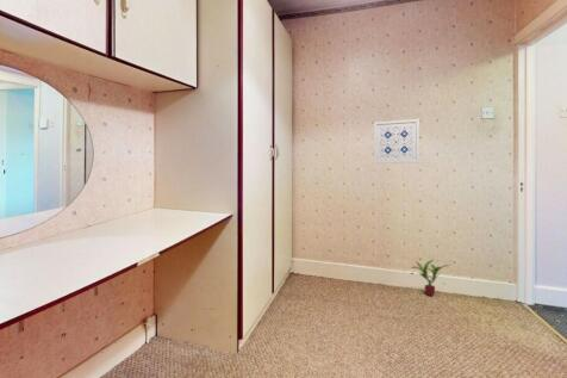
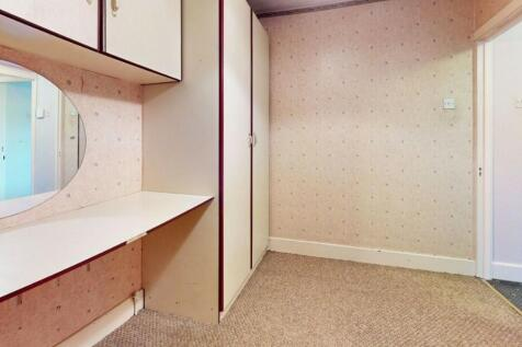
- potted plant (431, 278)
- wall art (395, 142)
